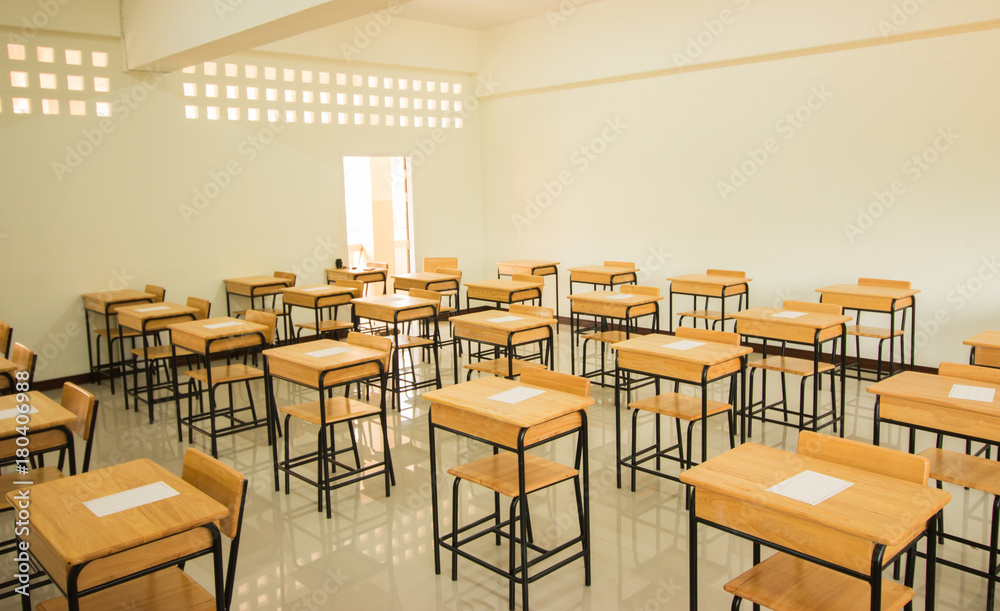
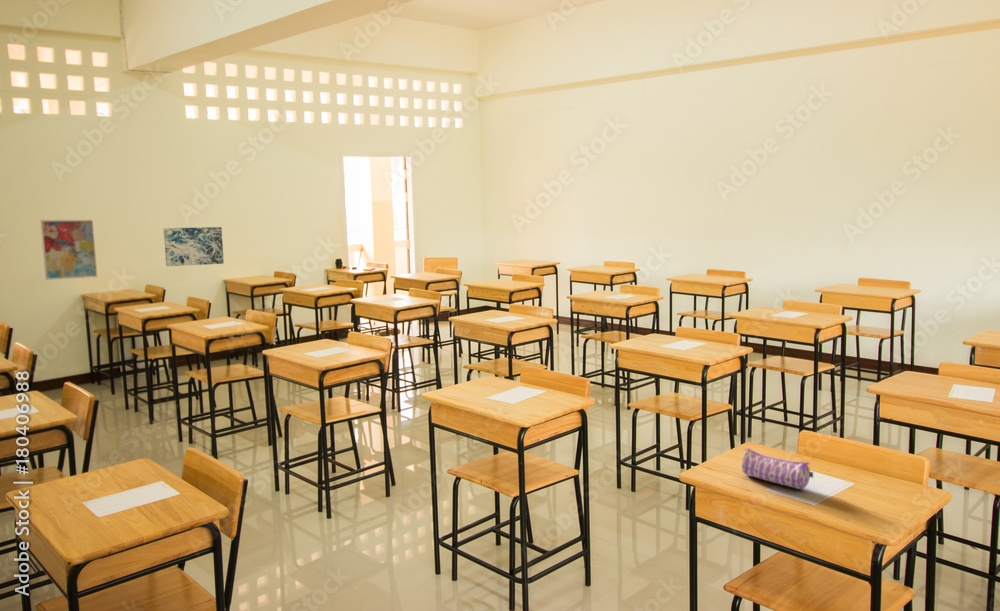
+ wall art (194, 246)
+ wall art (69, 249)
+ pencil case (775, 468)
